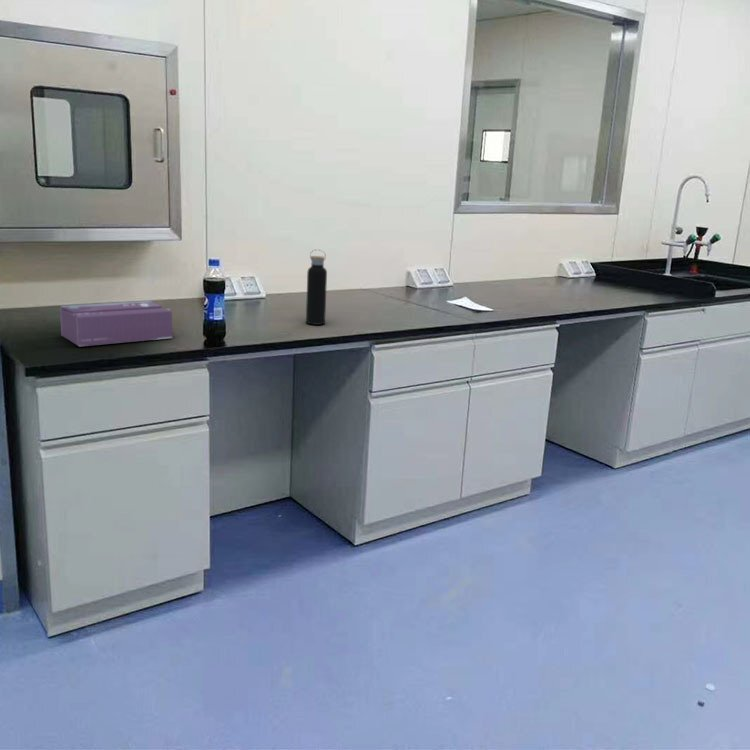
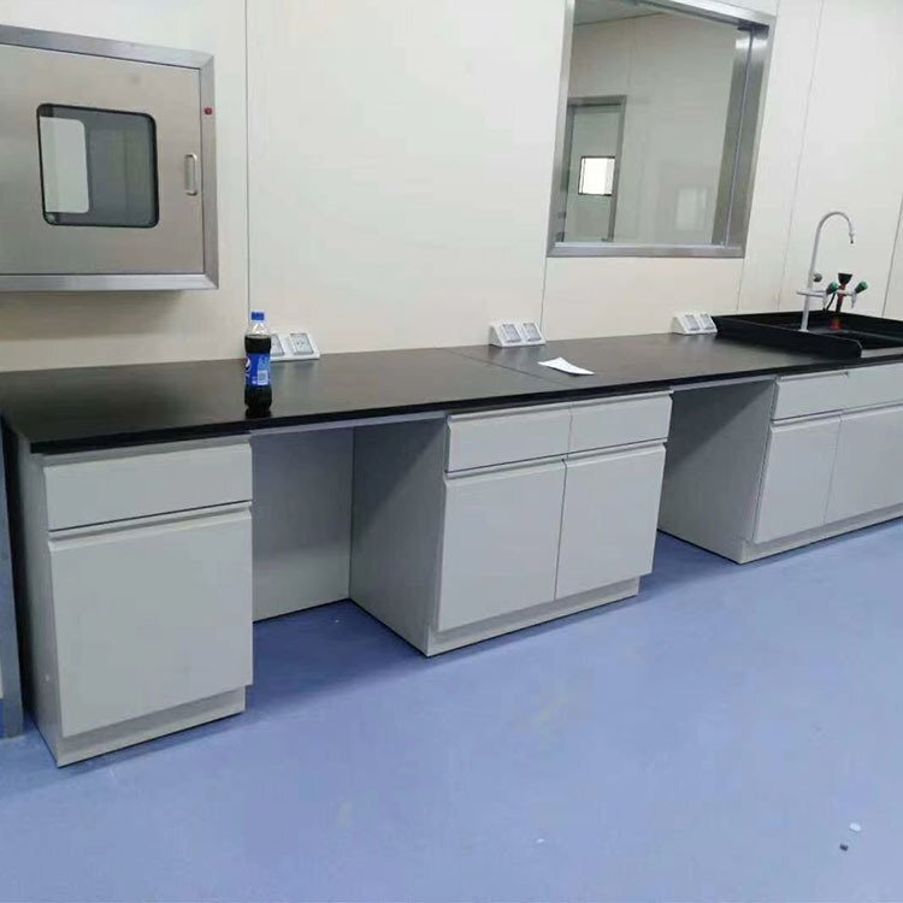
- tissue box (116, 322)
- water bottle (316, 286)
